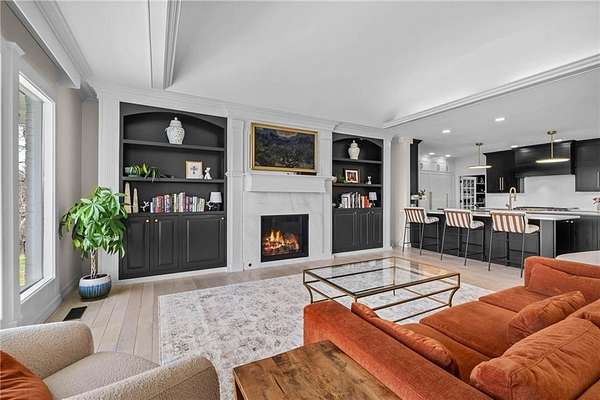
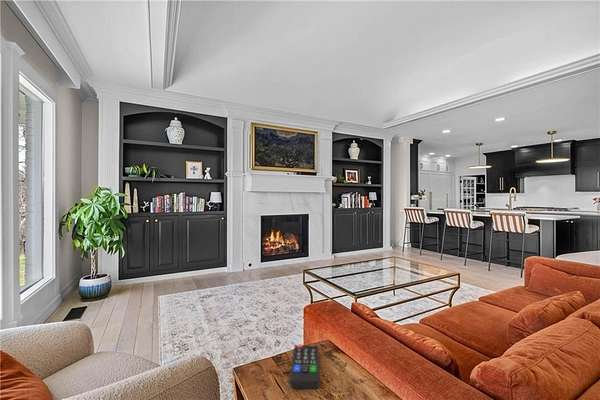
+ remote control (305, 363)
